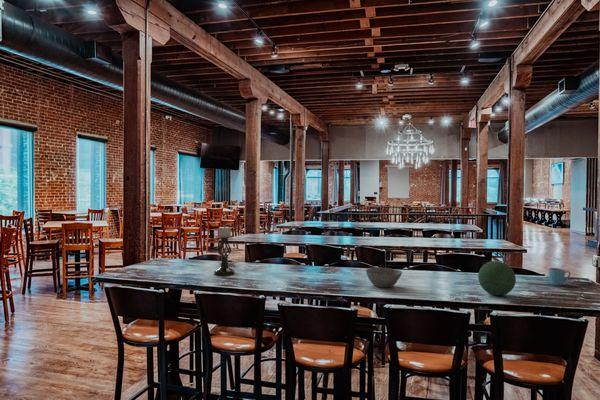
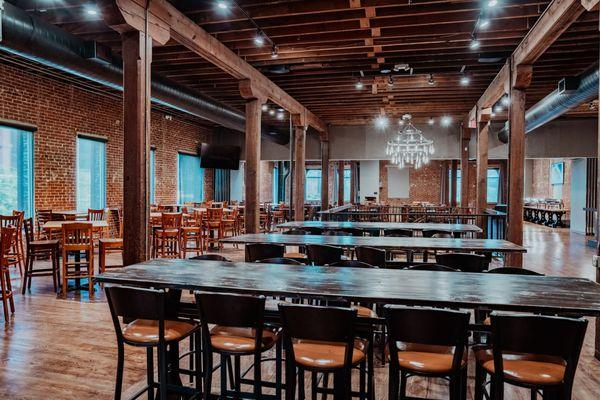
- mug (559, 276)
- bowl (383, 278)
- decorative orb (496, 278)
- candle holder (224, 249)
